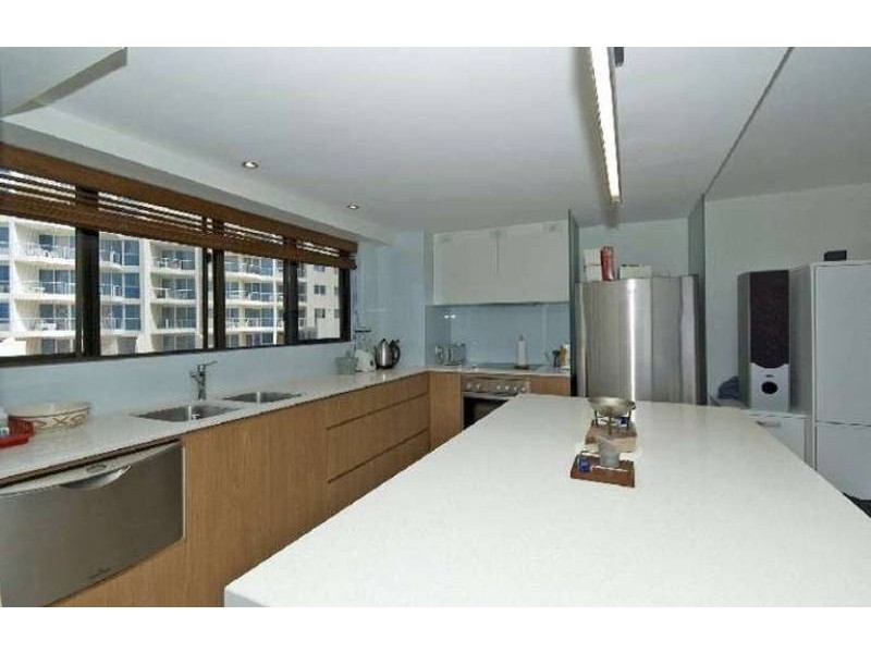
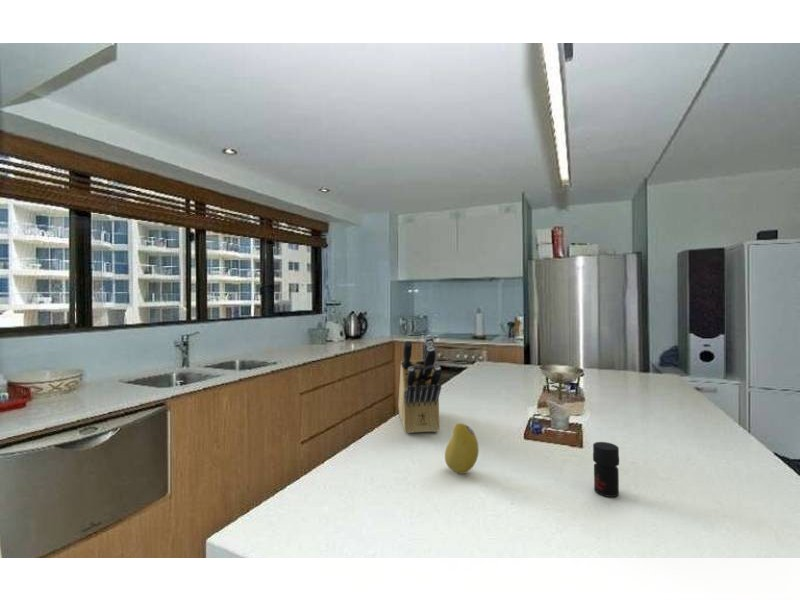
+ knife block (417, 378)
+ jar (606, 468)
+ fruit (461, 447)
